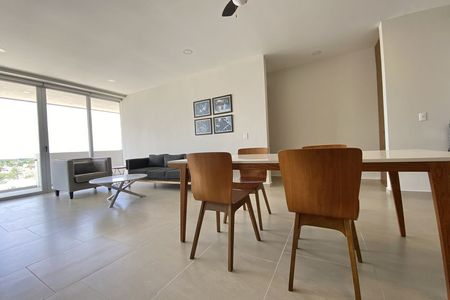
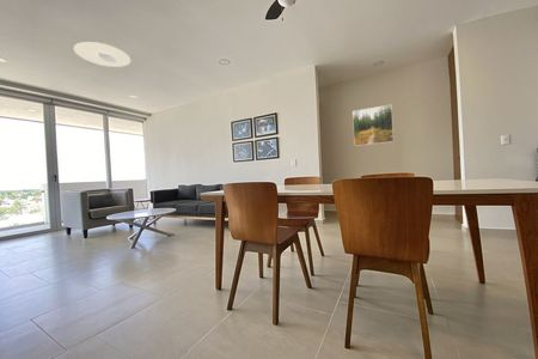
+ ceiling light (103, 53)
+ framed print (372, 126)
